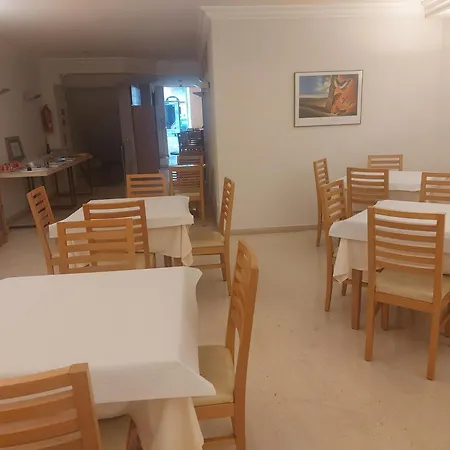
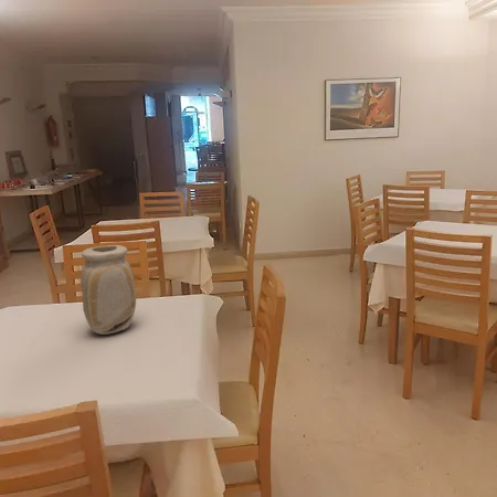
+ vase (108, 289)
